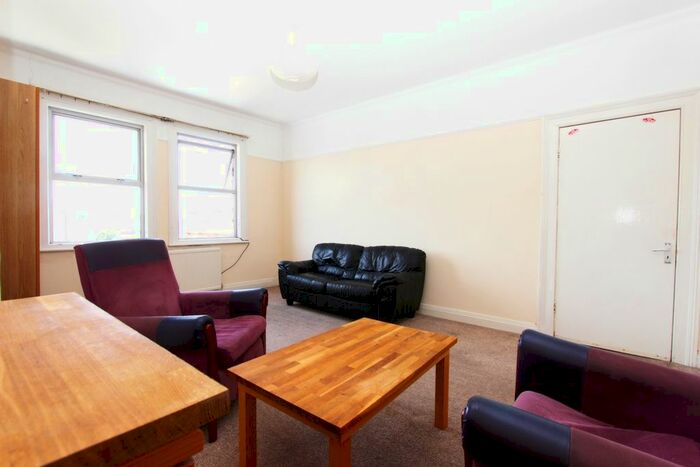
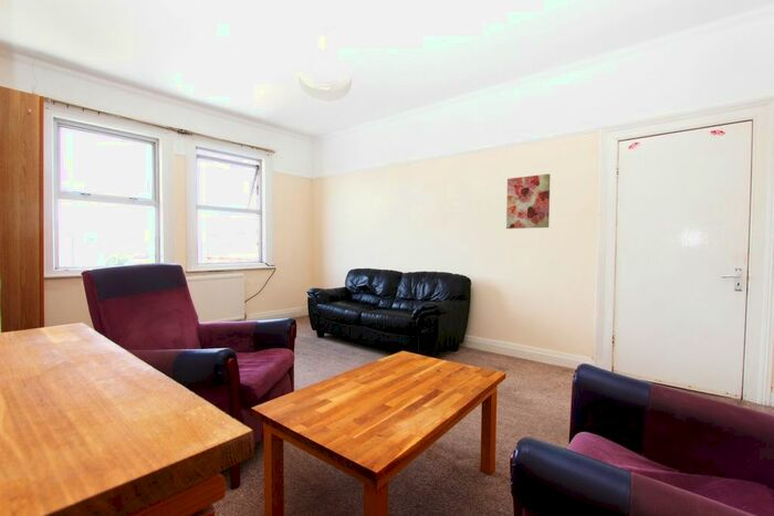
+ wall art (527, 202)
